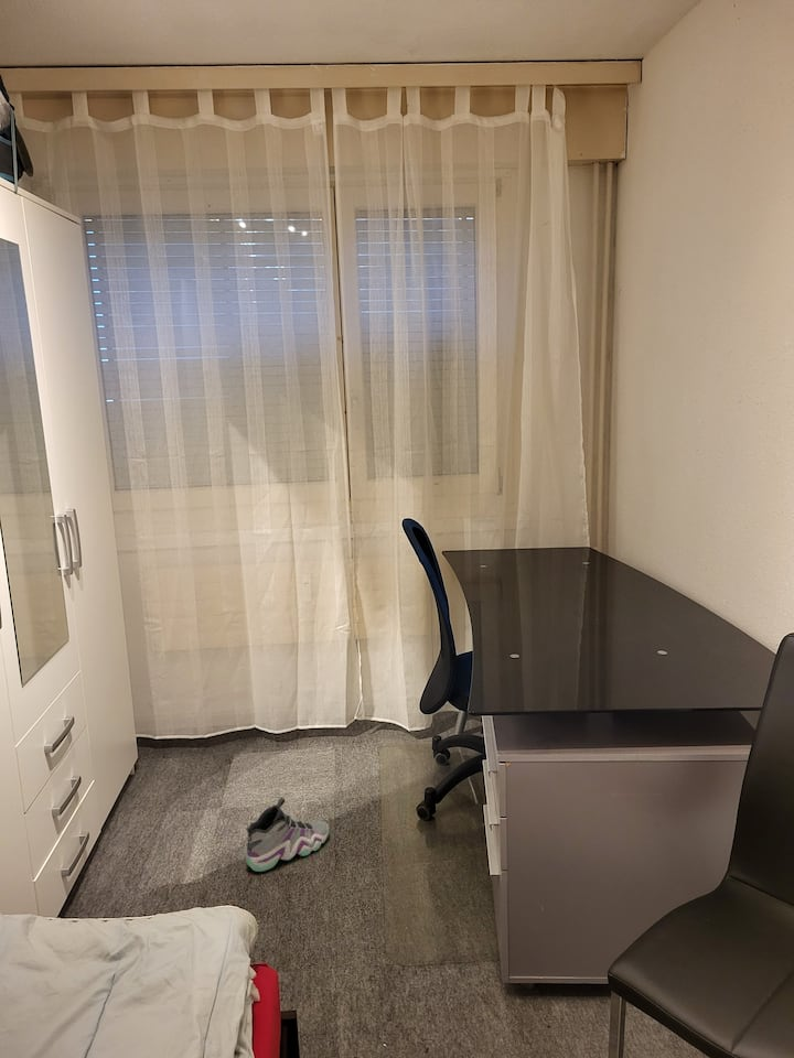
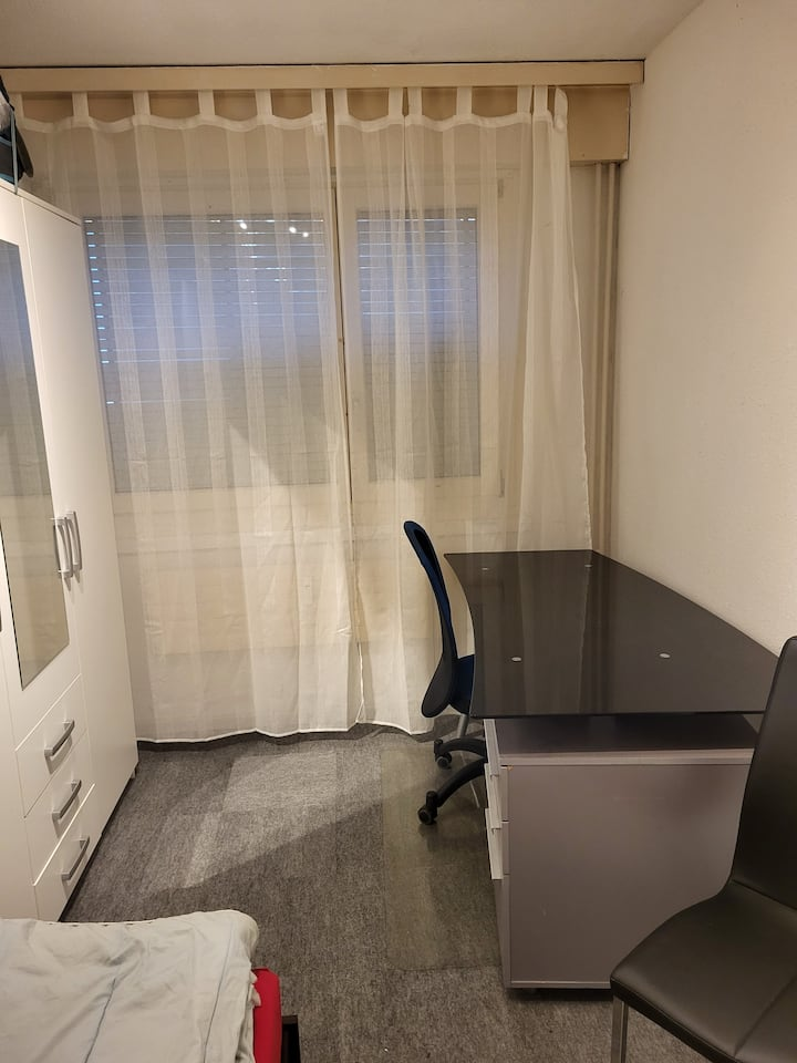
- sneaker (288, 823)
